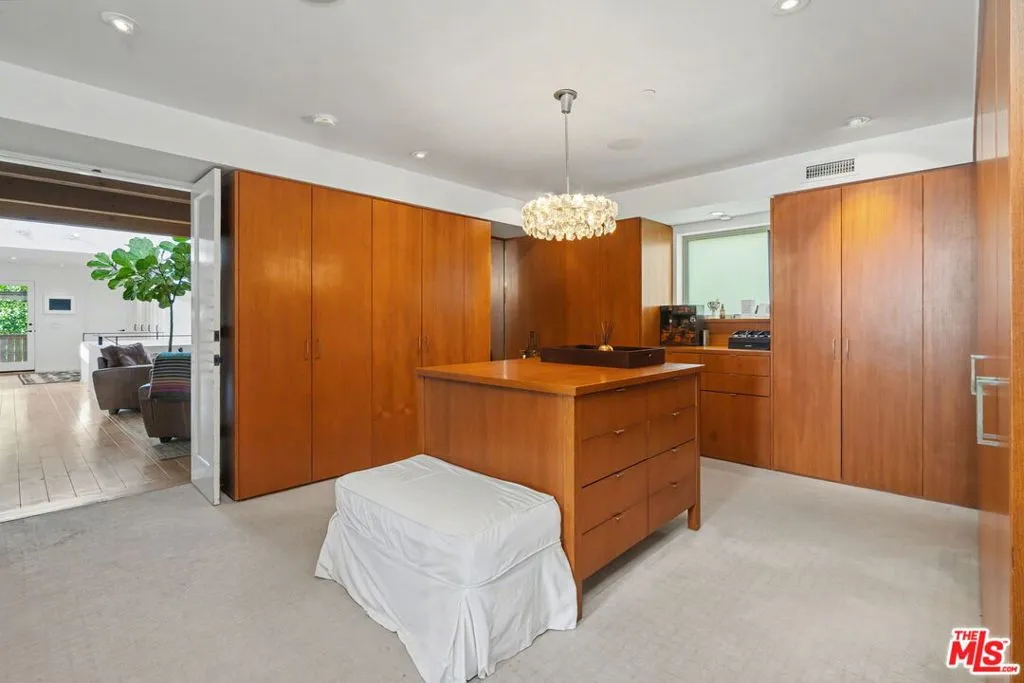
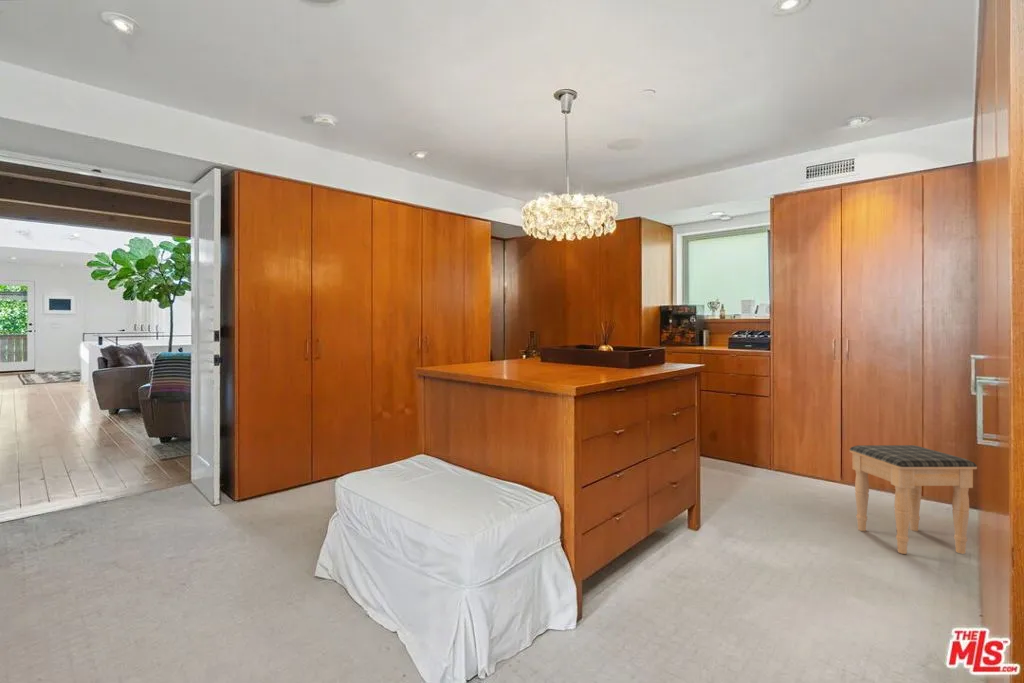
+ footstool (908, 495)
